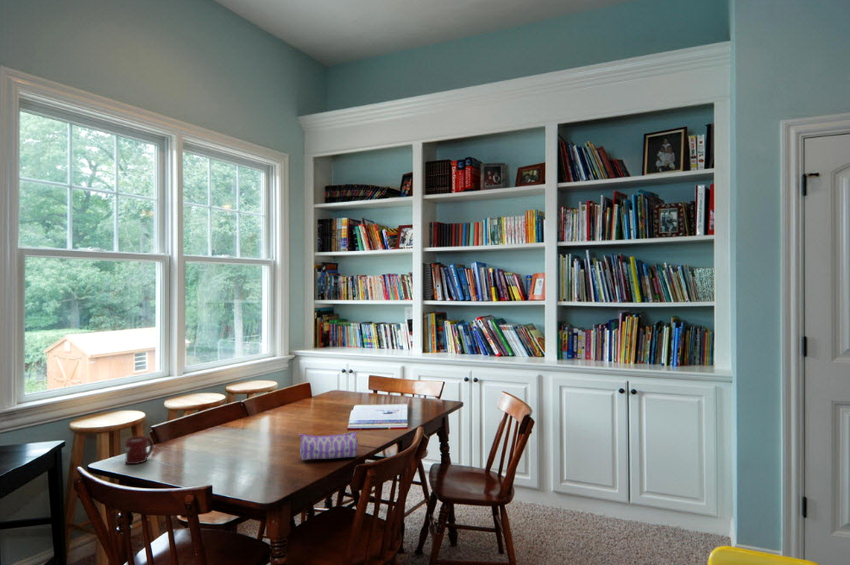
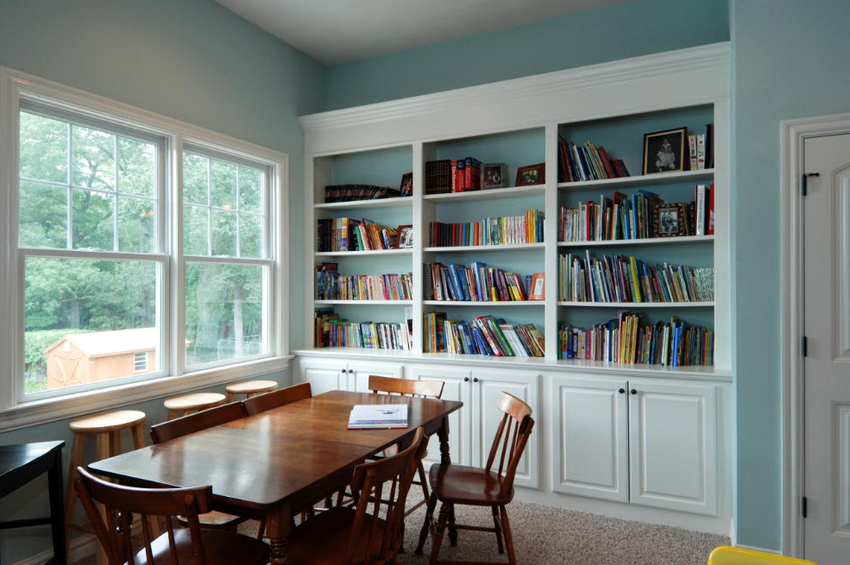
- pencil case (329, 445)
- cup (140, 448)
